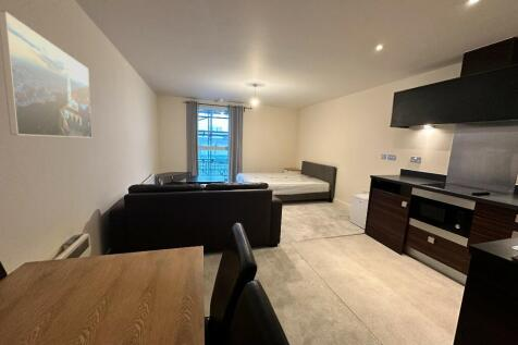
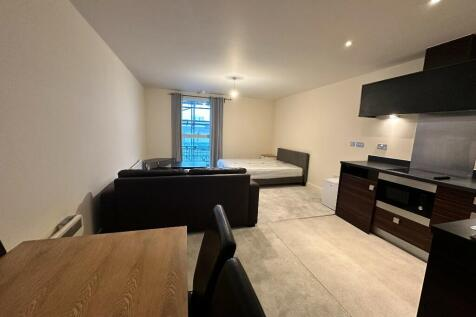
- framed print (59, 93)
